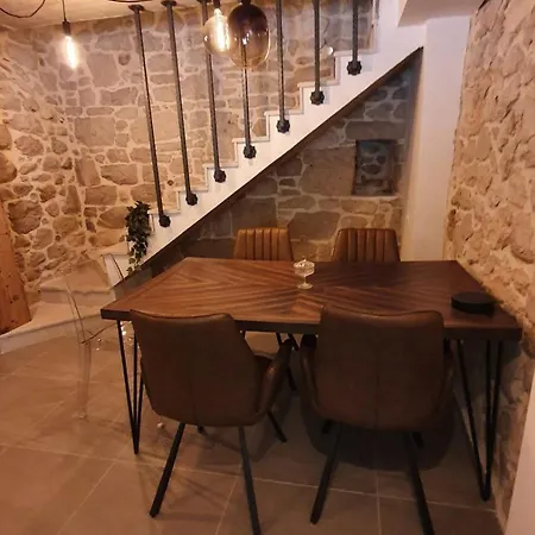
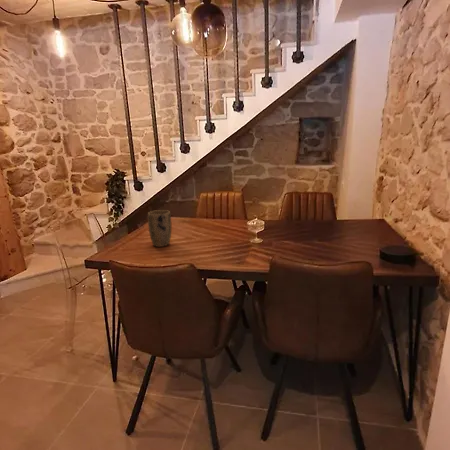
+ plant pot (160, 228)
